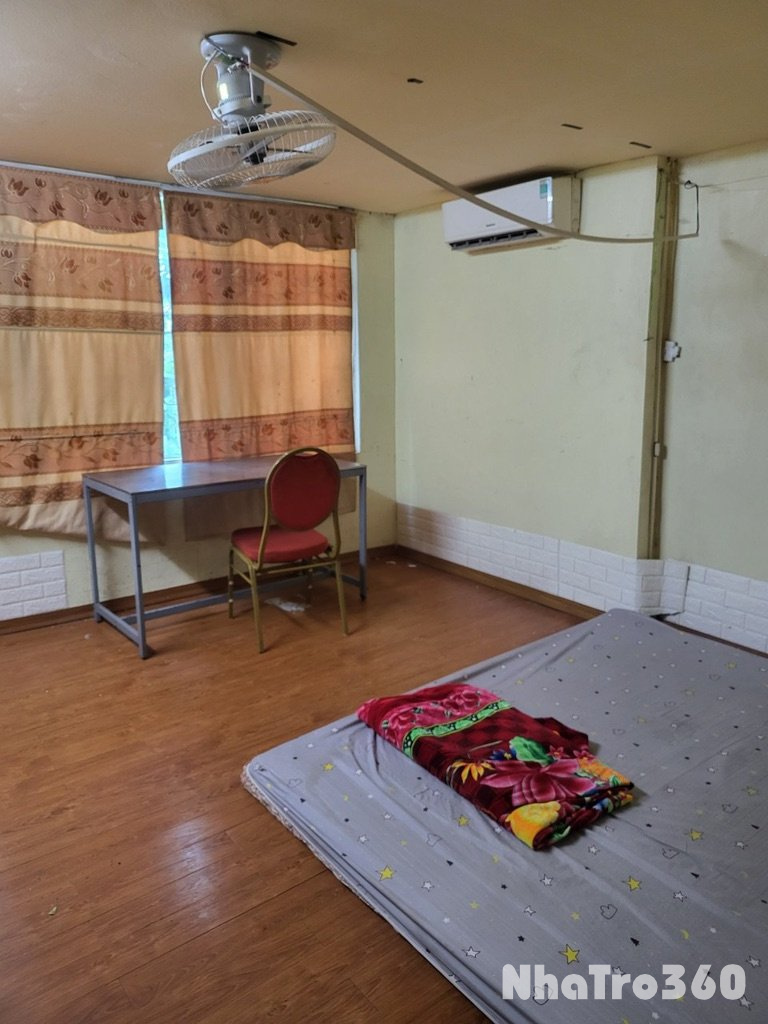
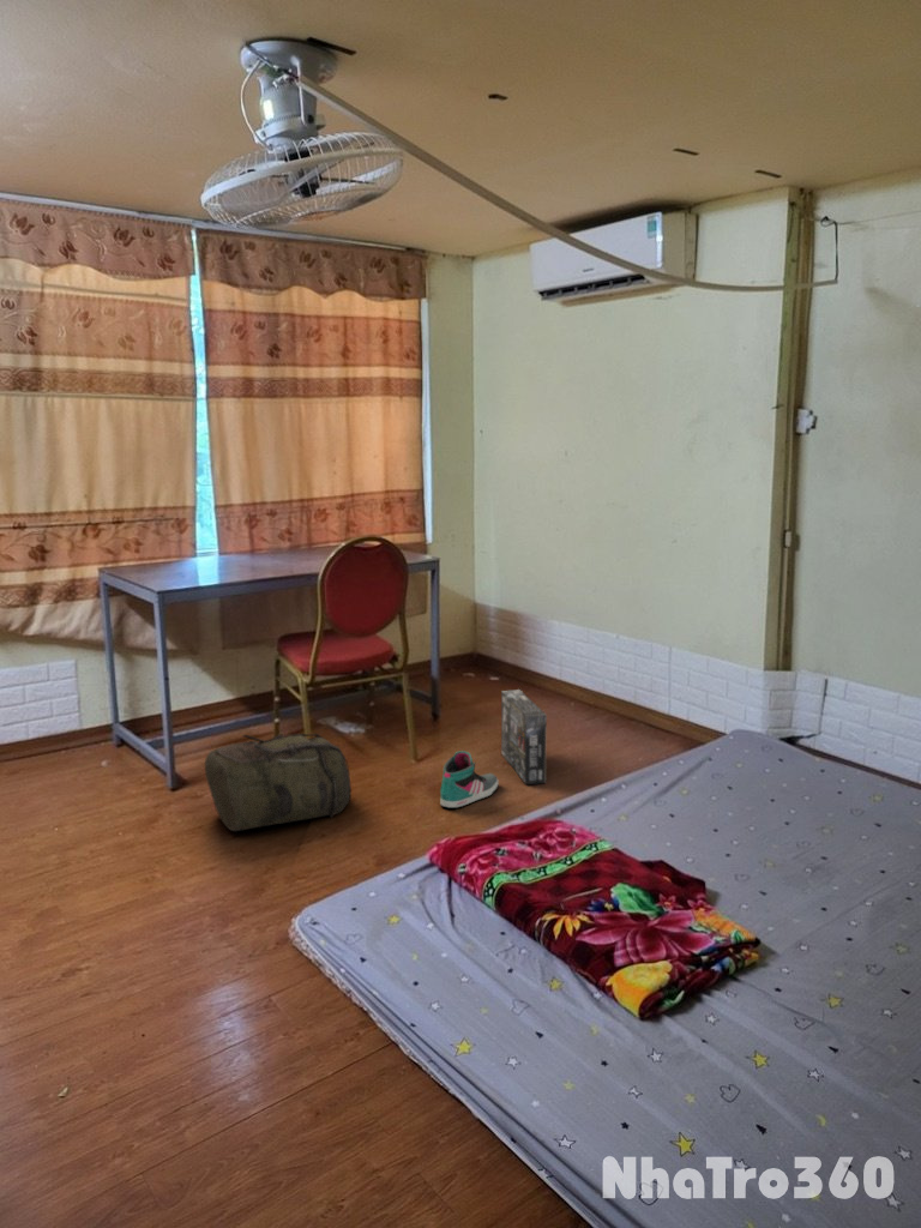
+ sneaker (469, 773)
+ backpack (279, 773)
+ box (522, 735)
